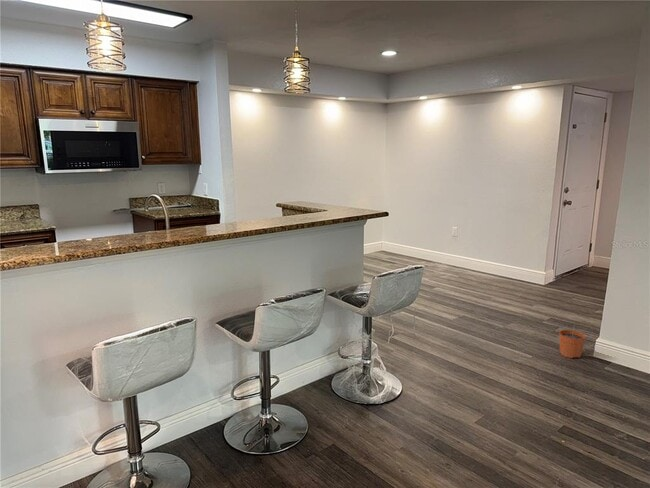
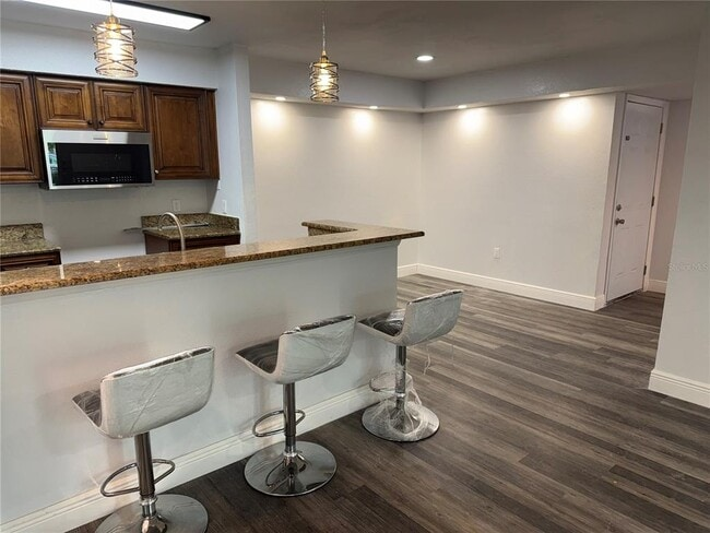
- plant pot (571, 339)
